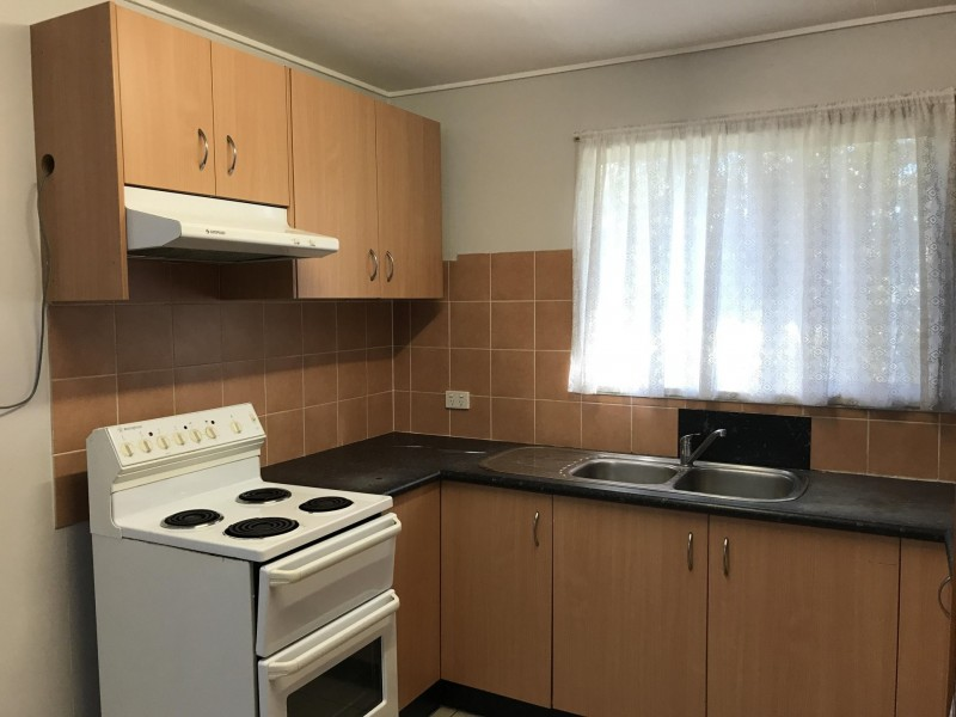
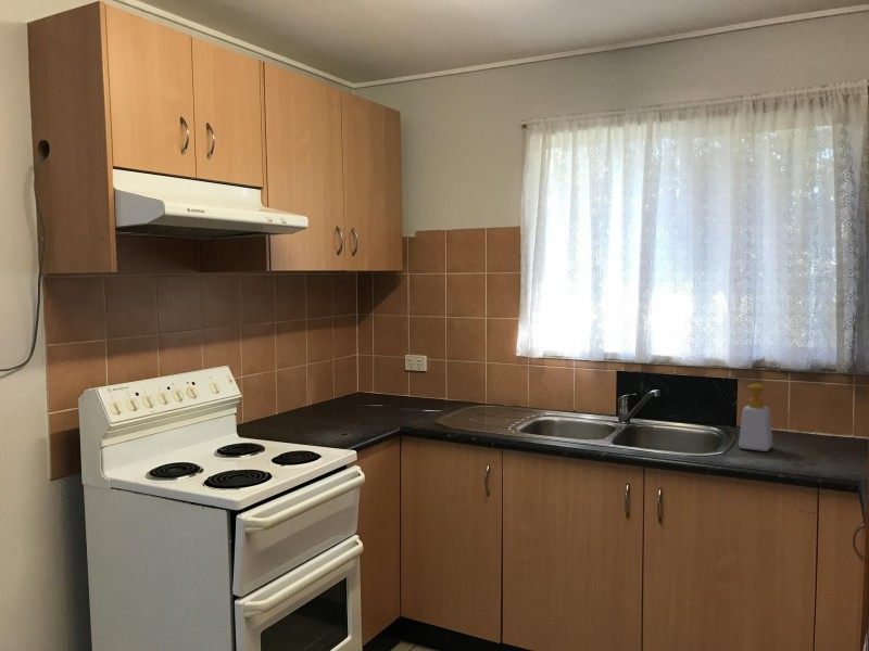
+ soap bottle (757, 414)
